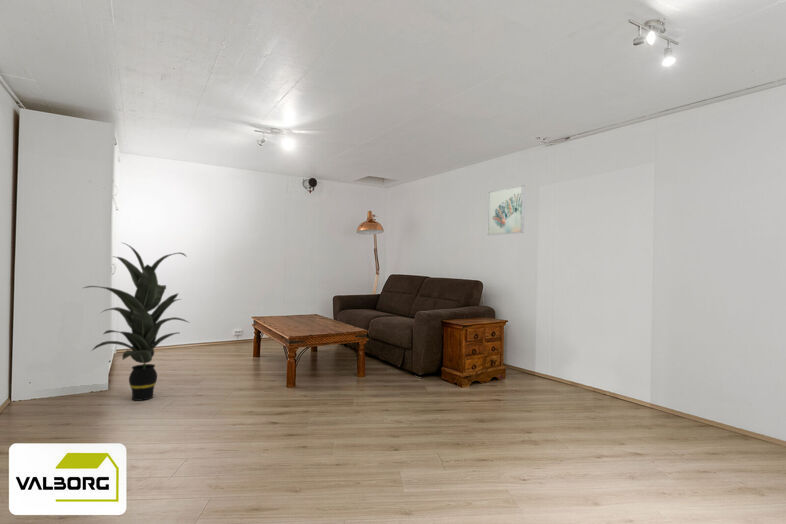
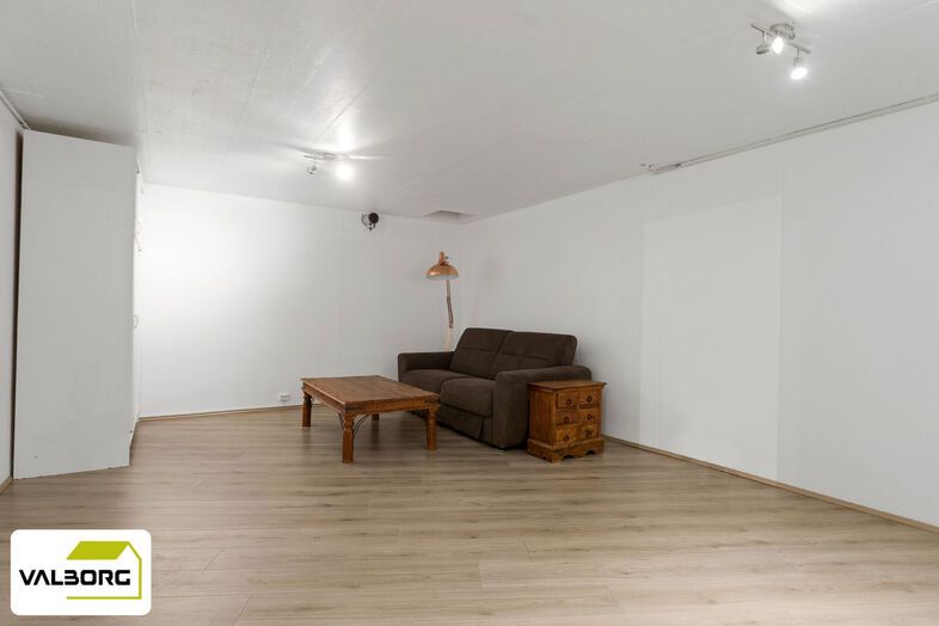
- wall art (505, 211)
- indoor plant (138, 320)
